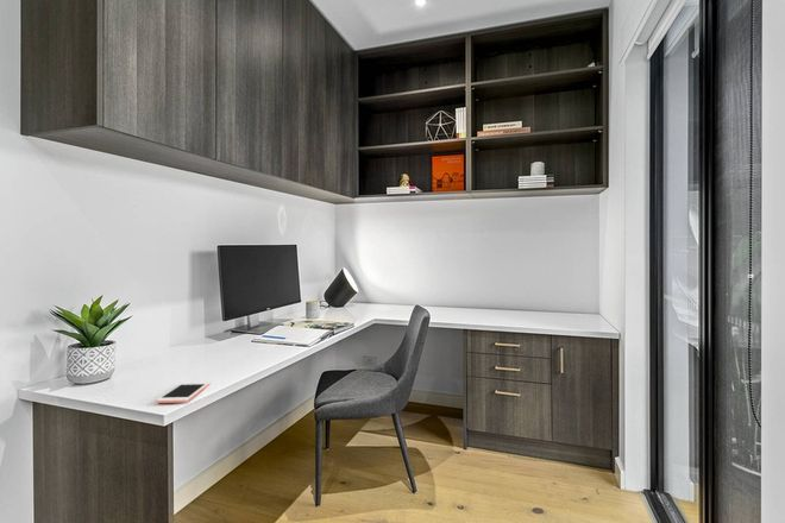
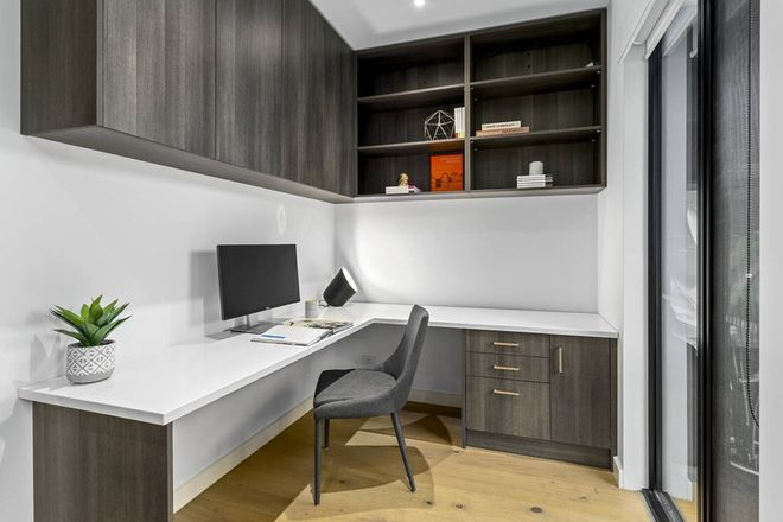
- cell phone (184, 391)
